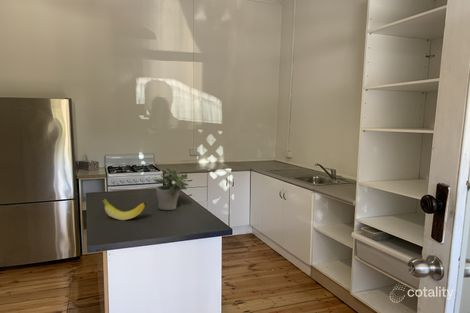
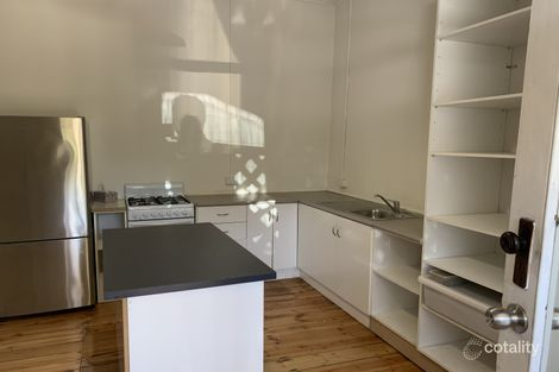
- potted plant (173, 188)
- fruit (122, 211)
